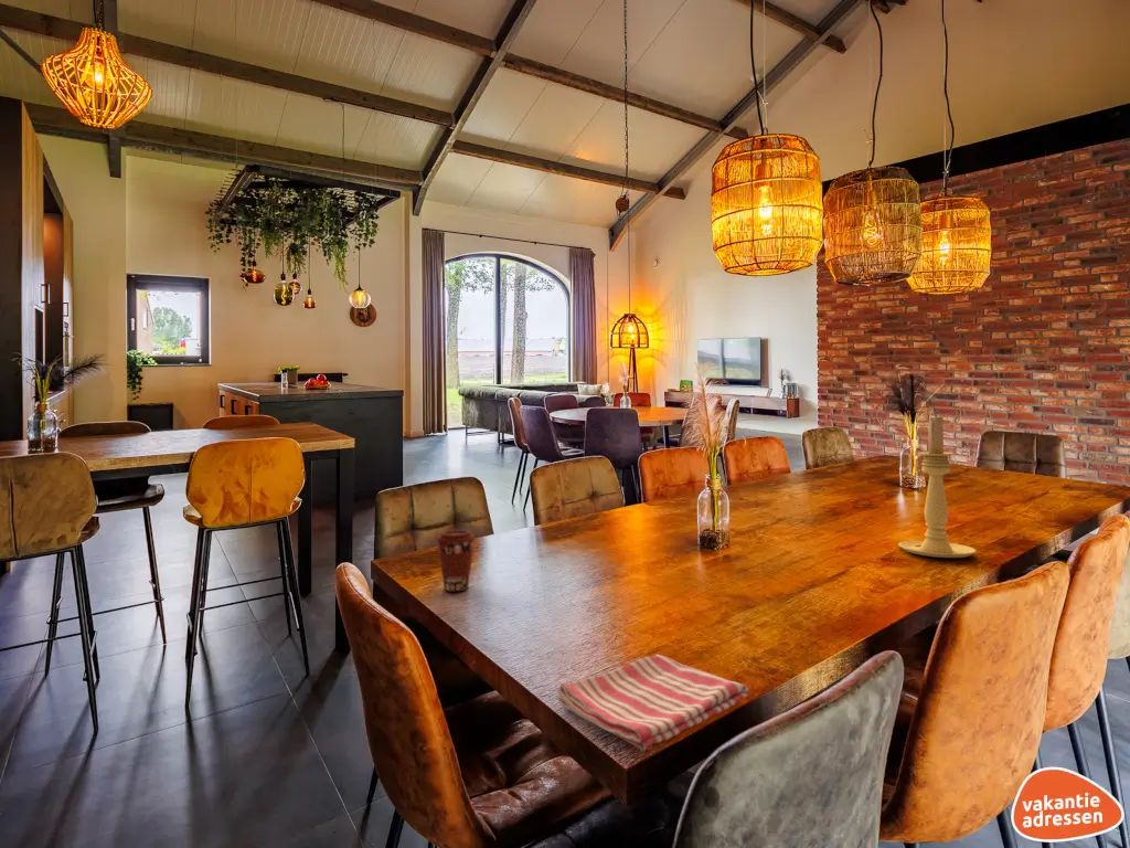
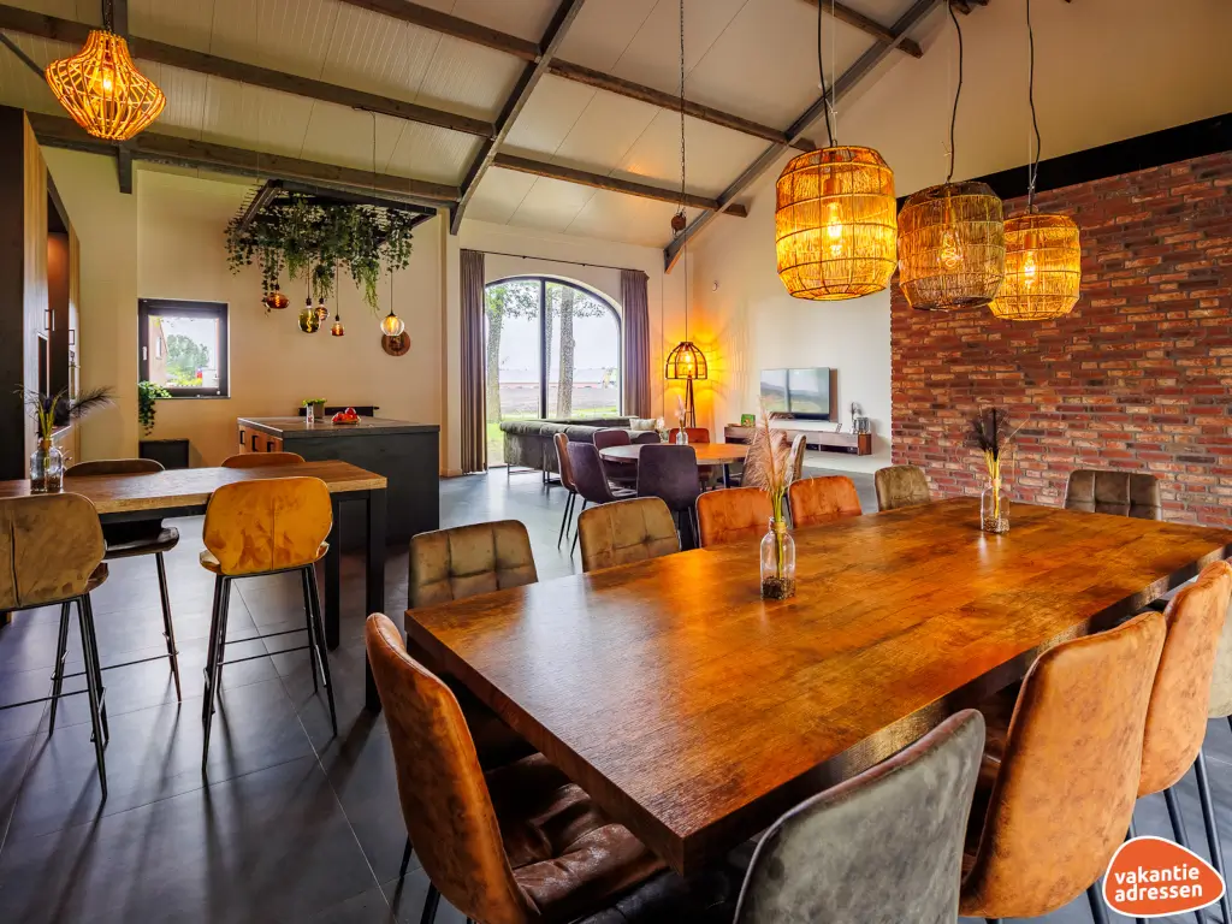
- candle holder (936, 481)
- dish towel (653, 691)
- coffee cup (456, 560)
